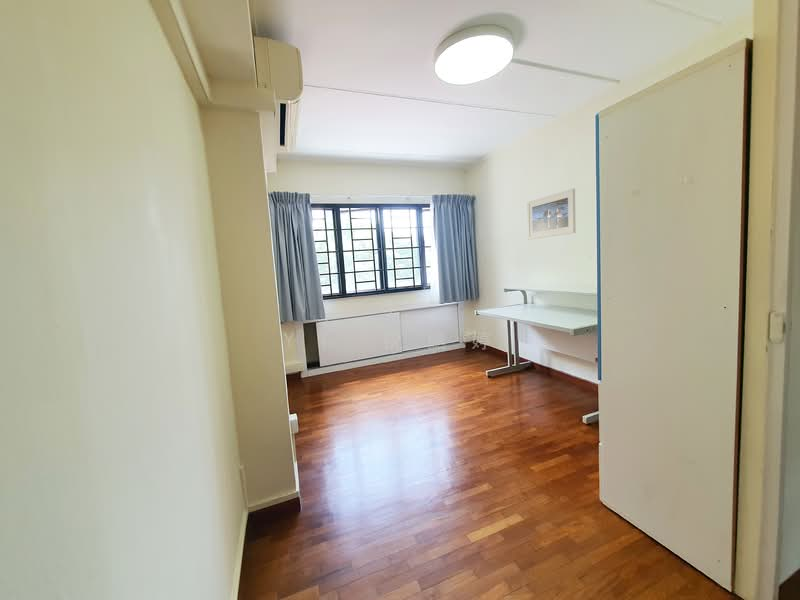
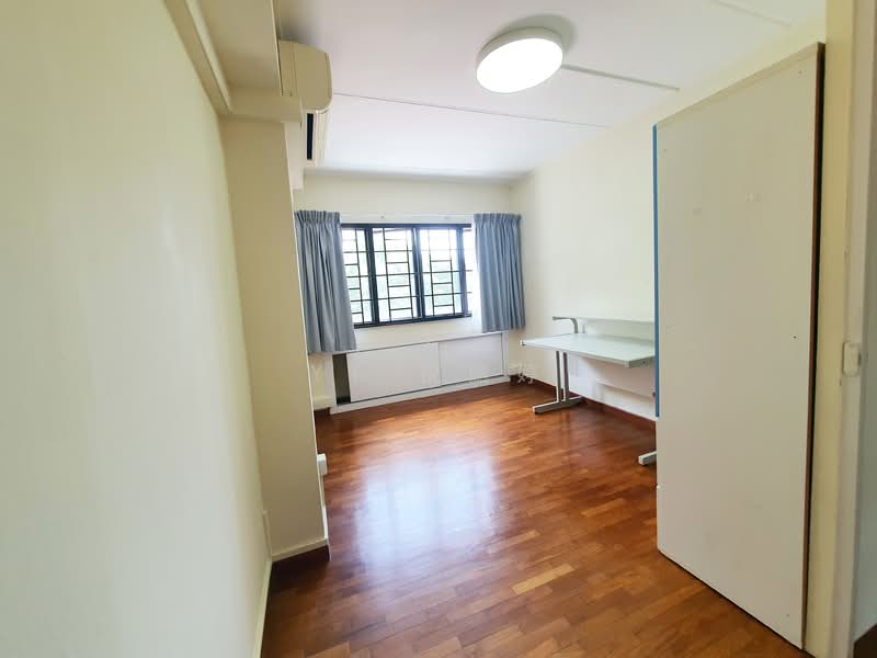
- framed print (549, 216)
